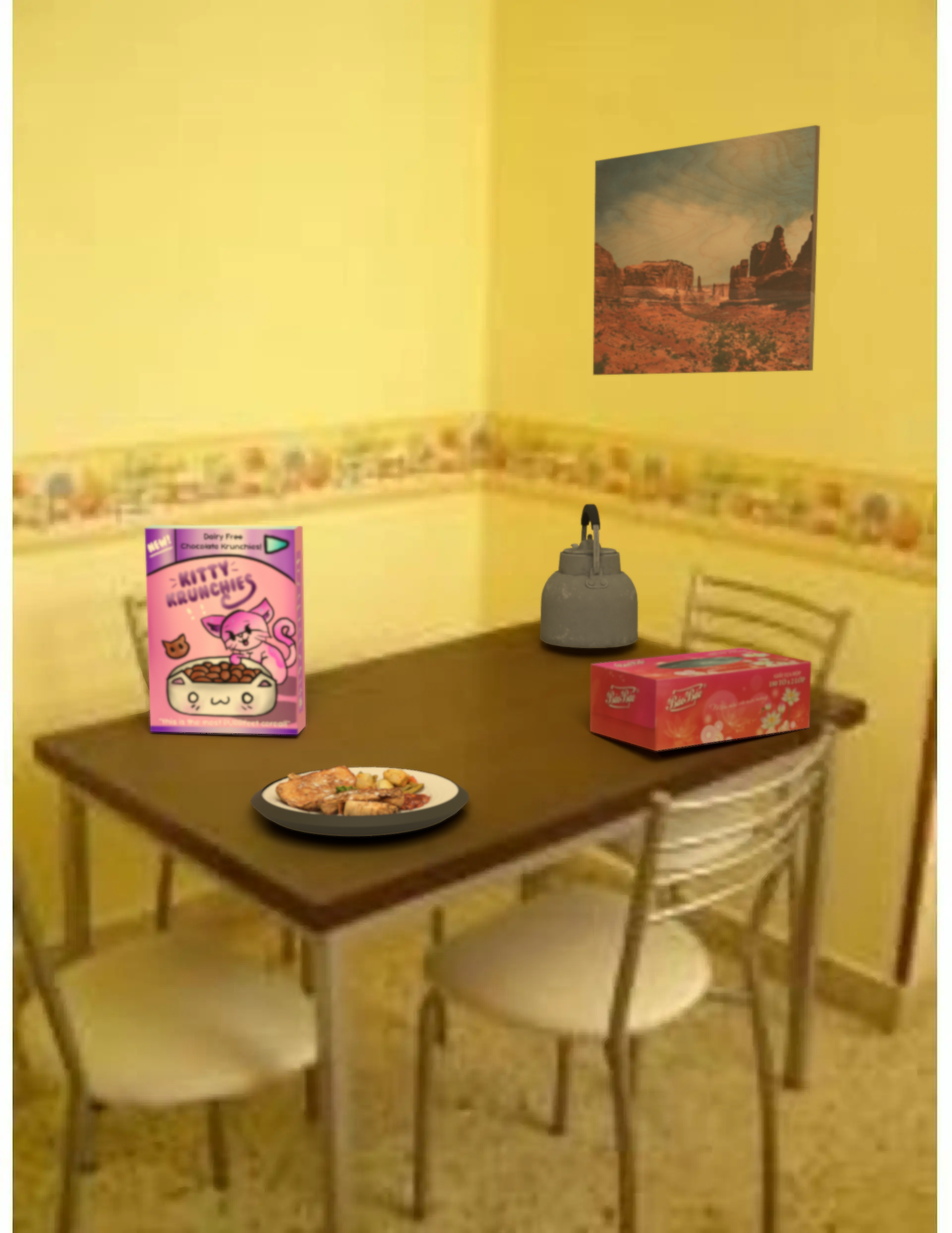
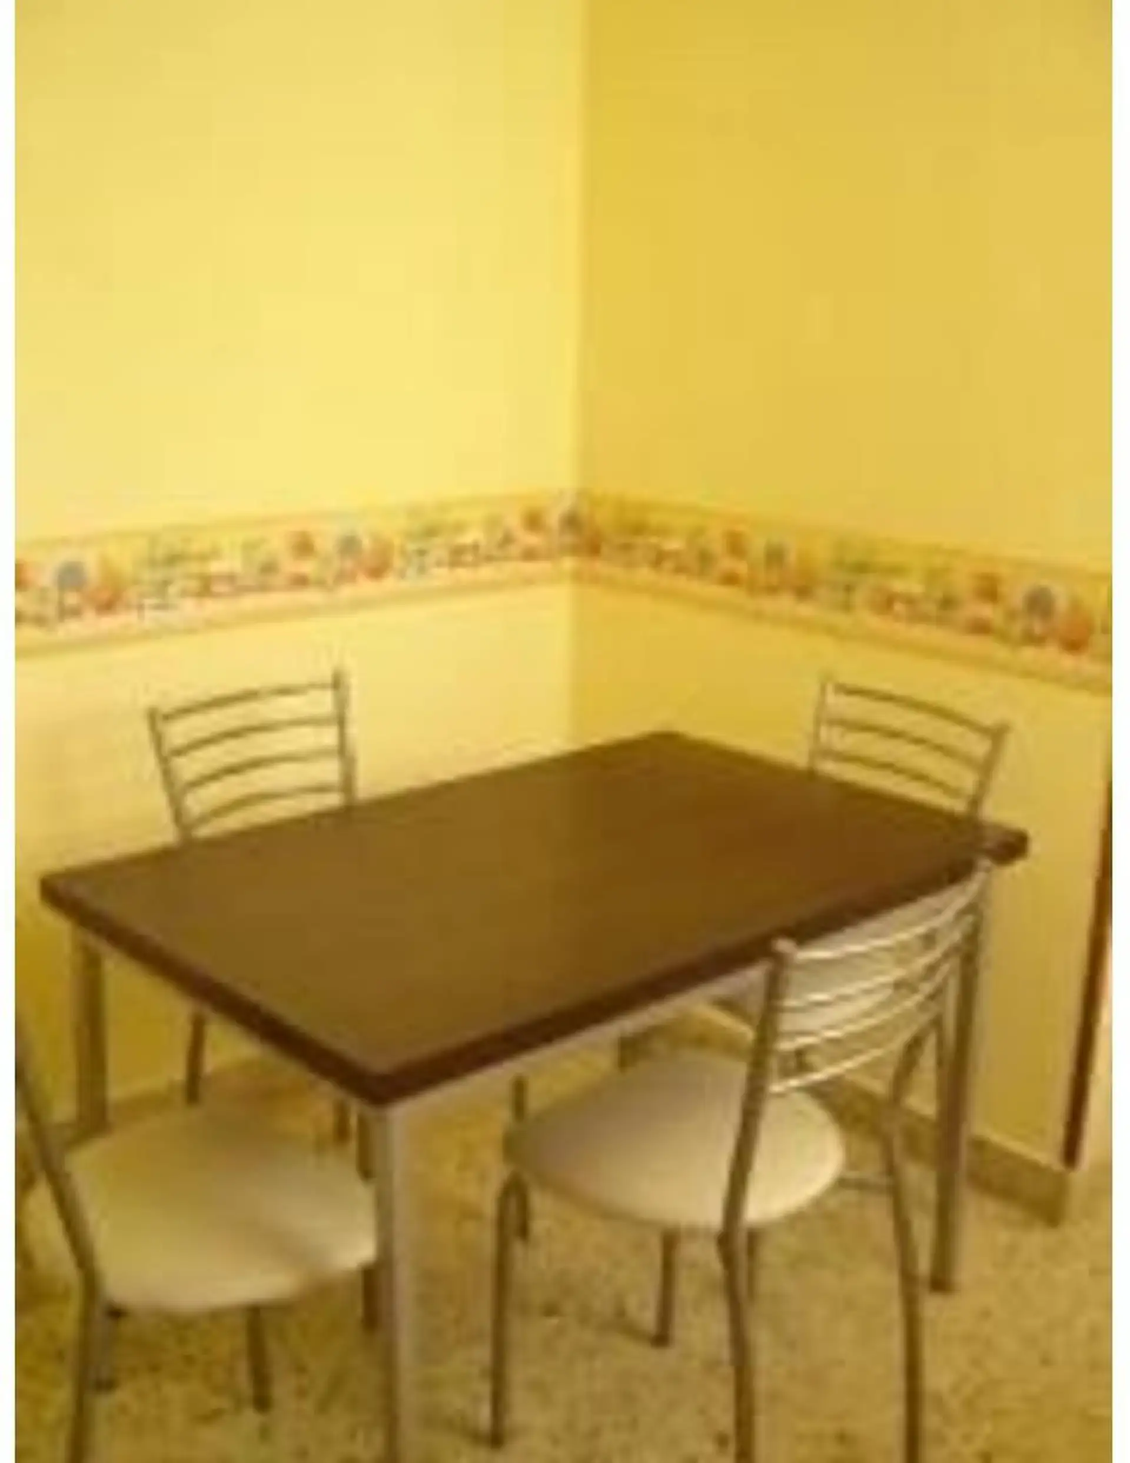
- wall art (698, 259)
- cereal box (227, 628)
- plate (360, 791)
- tissue box (701, 696)
- kettle (585, 571)
